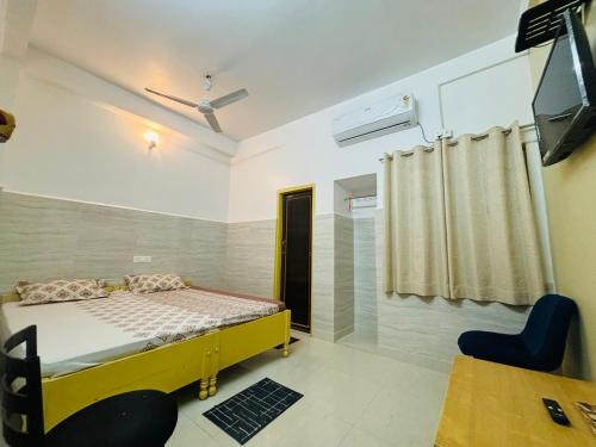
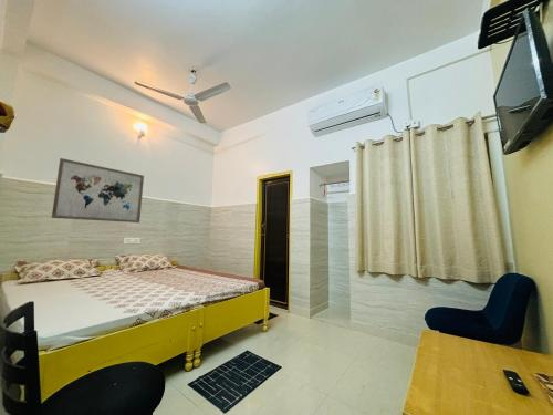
+ wall art (104, 194)
